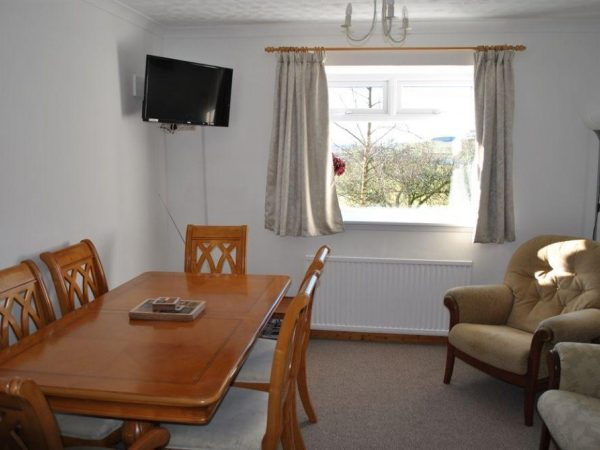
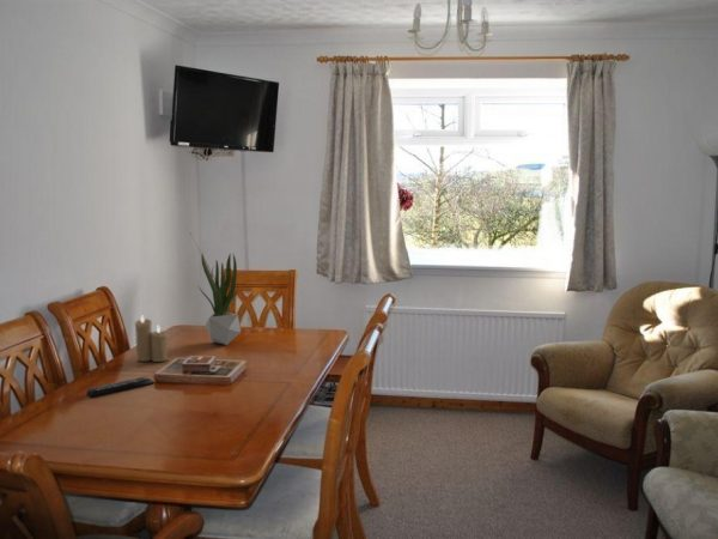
+ remote control (121, 386)
+ candle (151, 337)
+ potted plant (223, 297)
